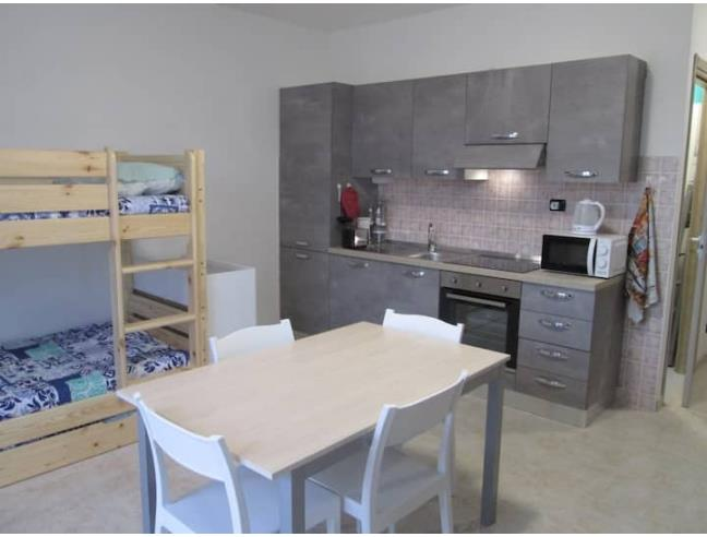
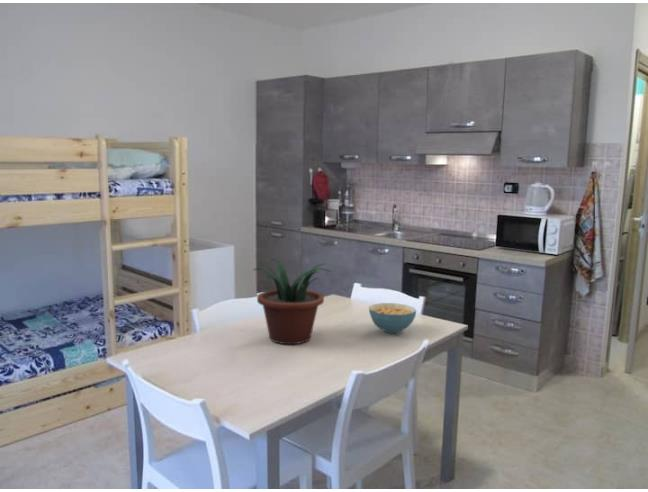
+ potted plant (293, 299)
+ cereal bowl (391, 319)
